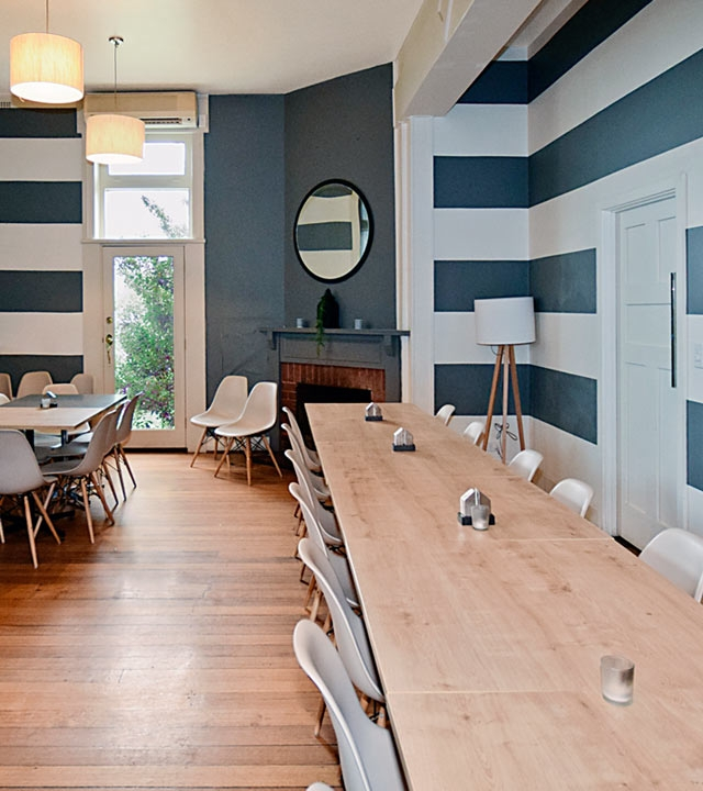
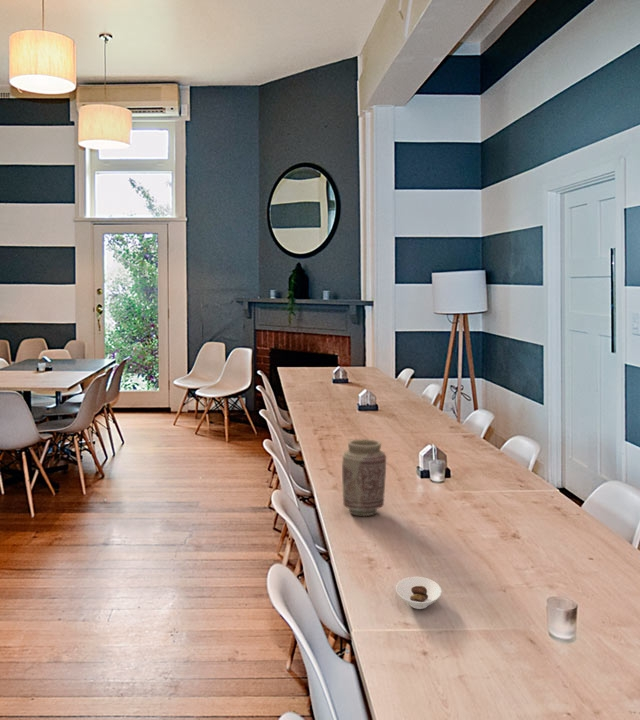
+ vase (364, 477)
+ saucer (418, 594)
